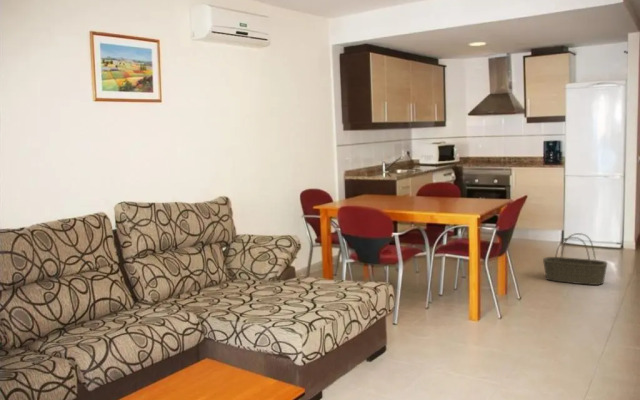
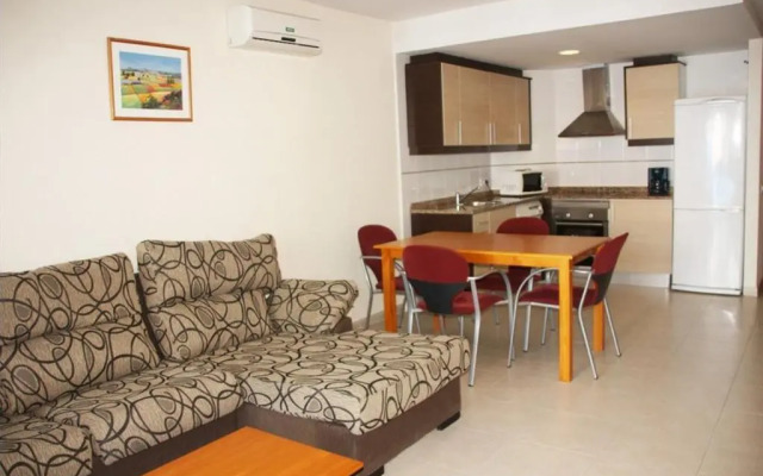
- basket (574, 258)
